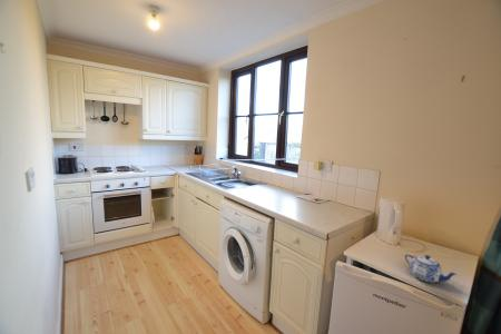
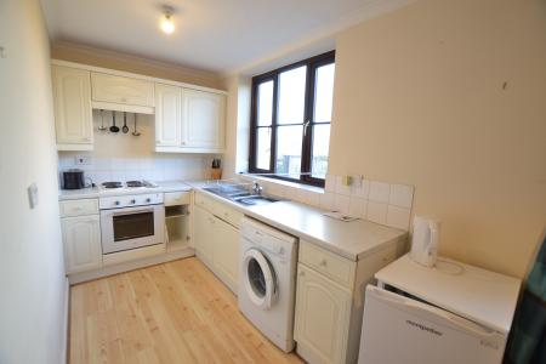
- teapot (429, 267)
